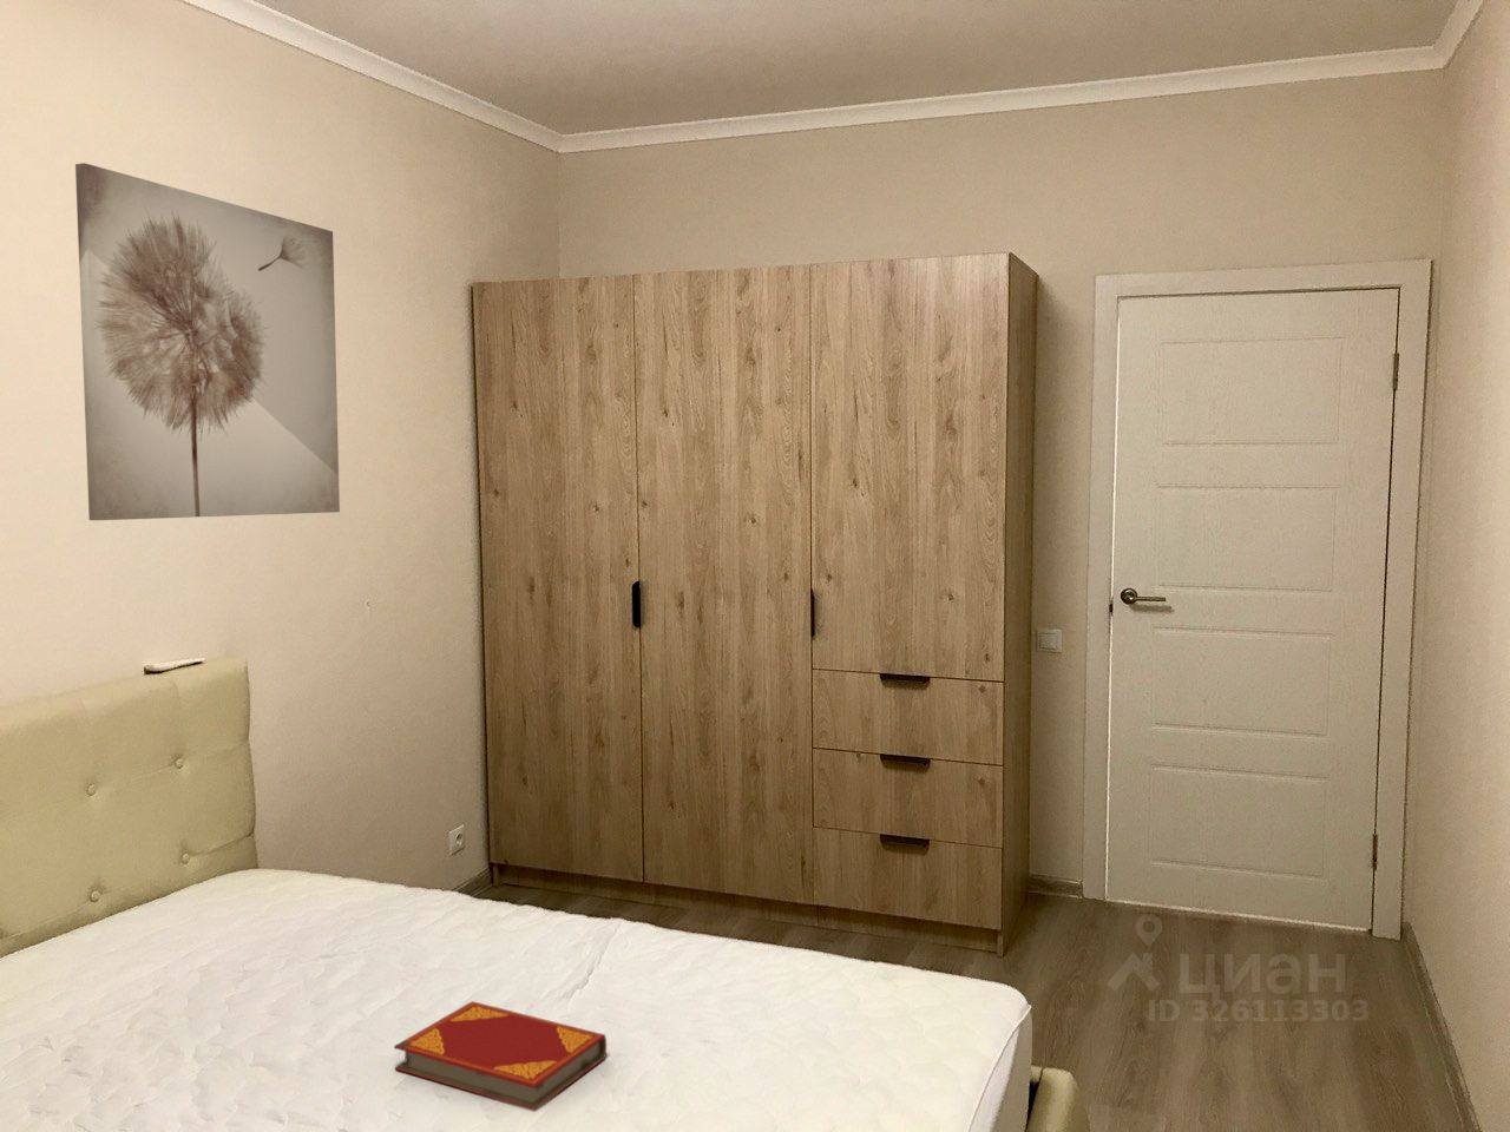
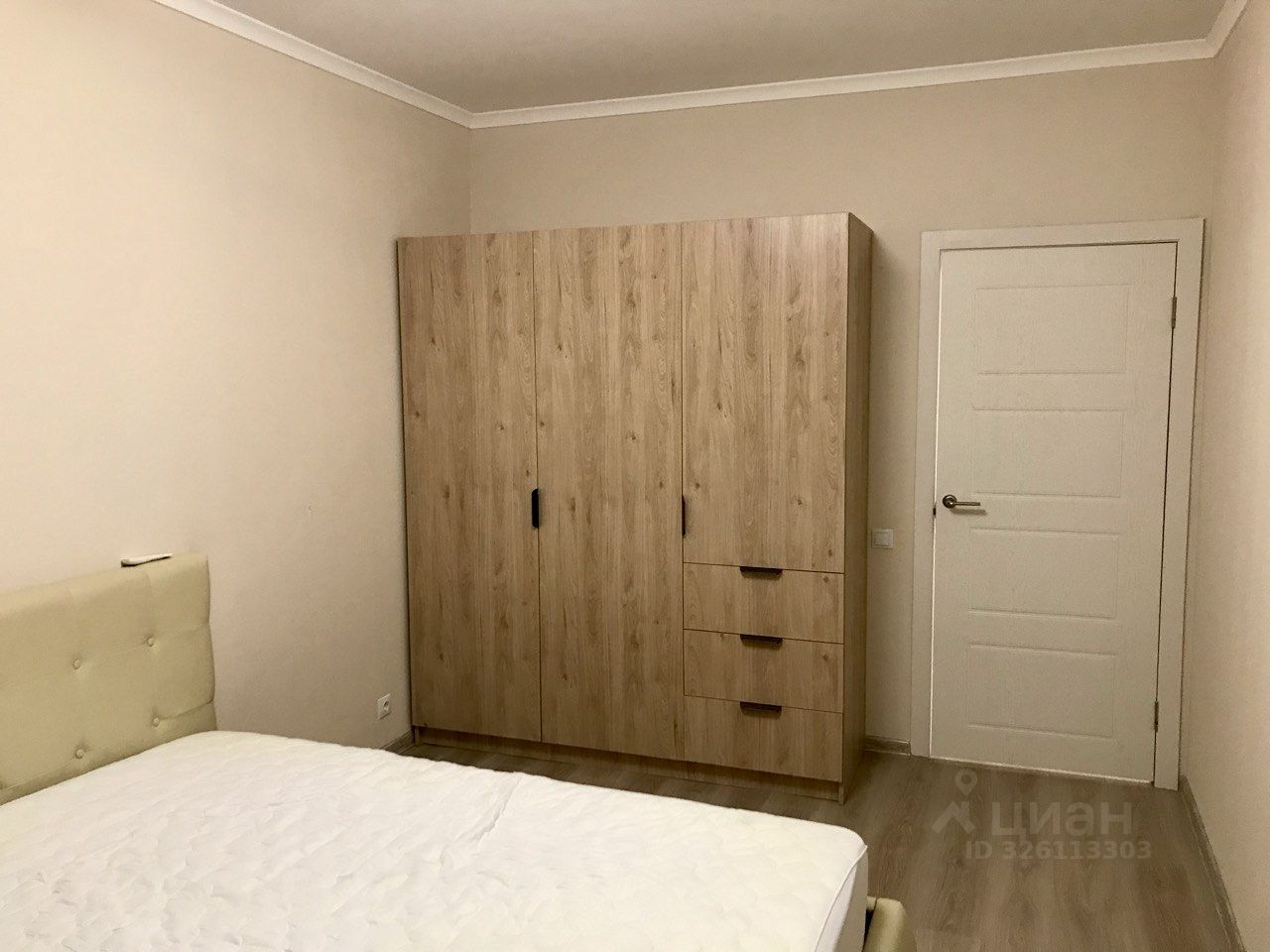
- hardback book (502, 1051)
- wall art (225, 359)
